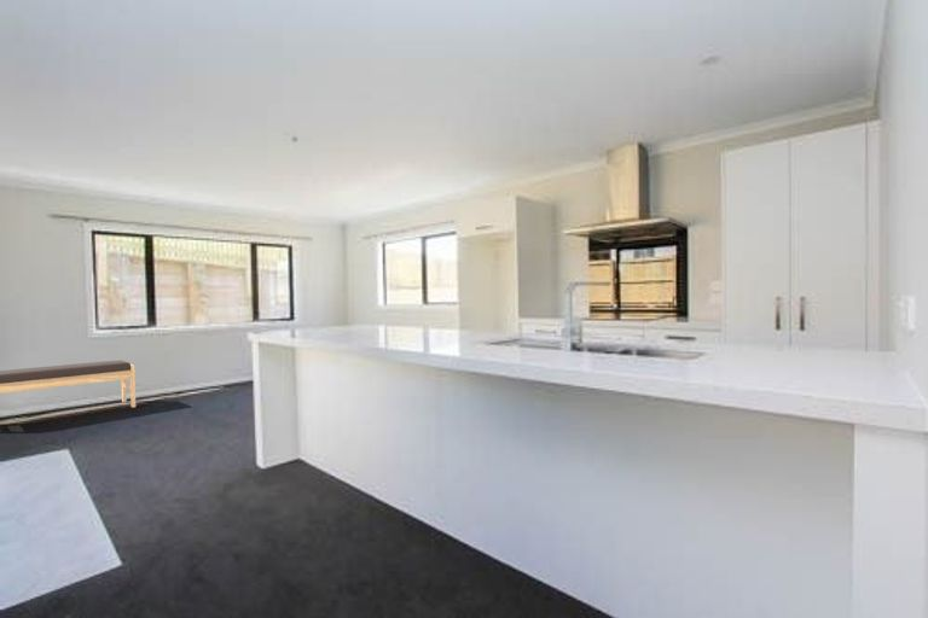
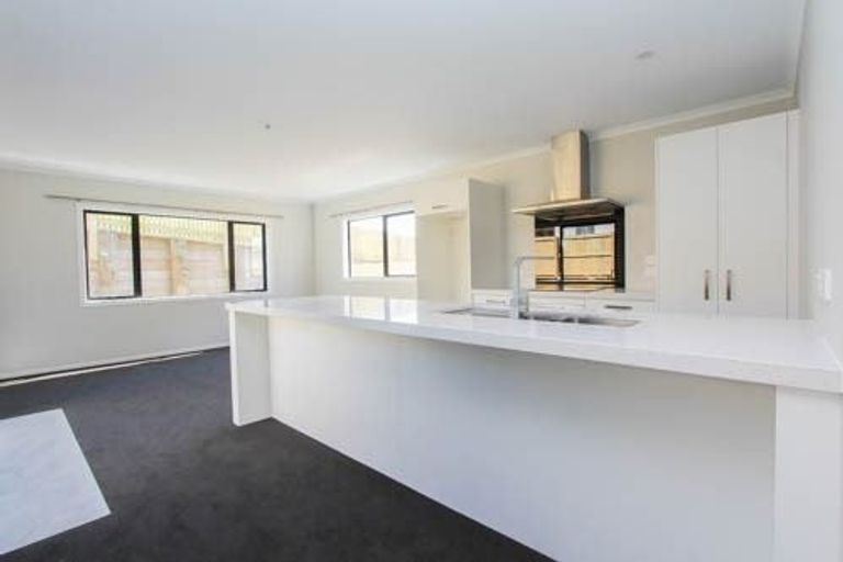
- bench (57, 386)
